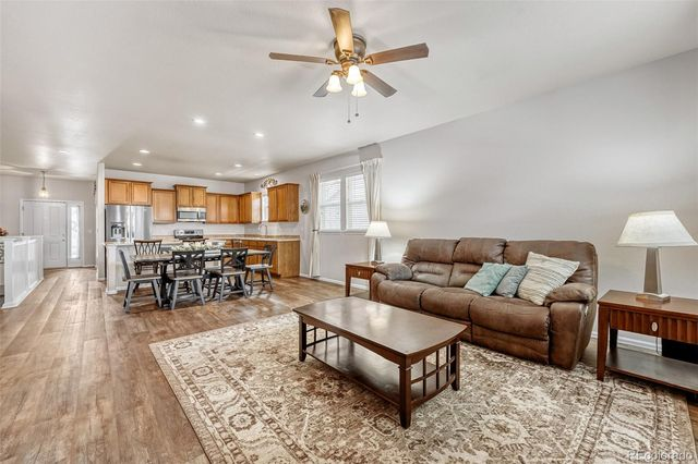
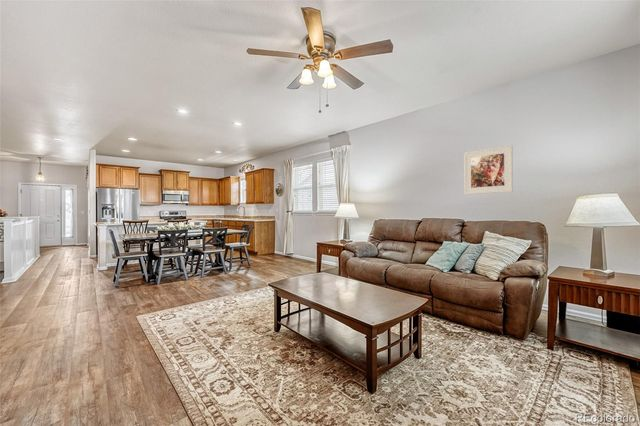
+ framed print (487, 171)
